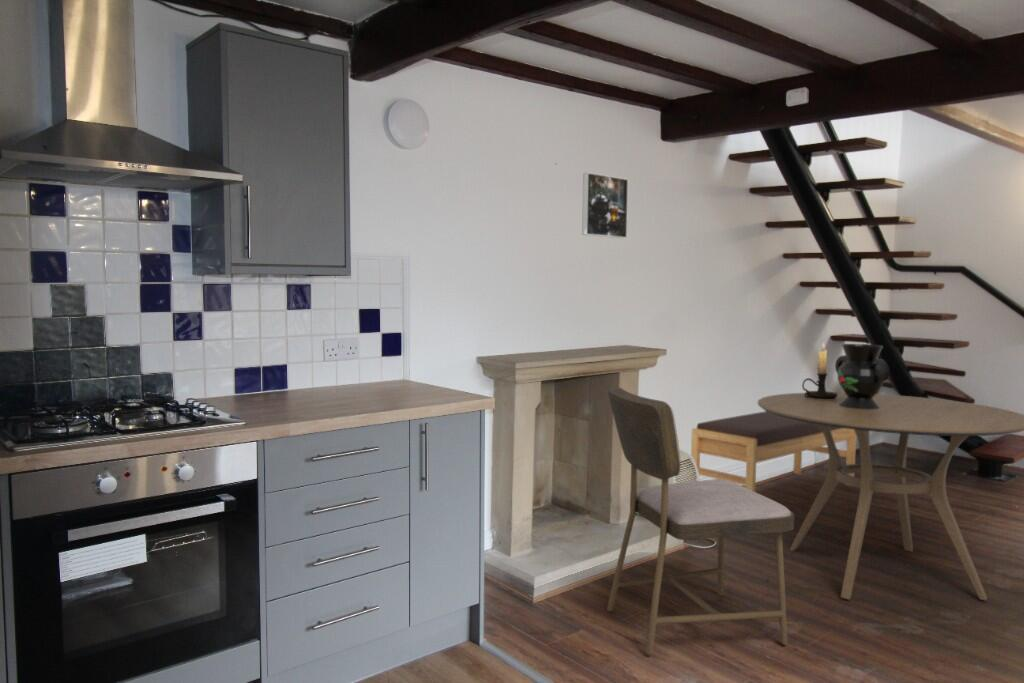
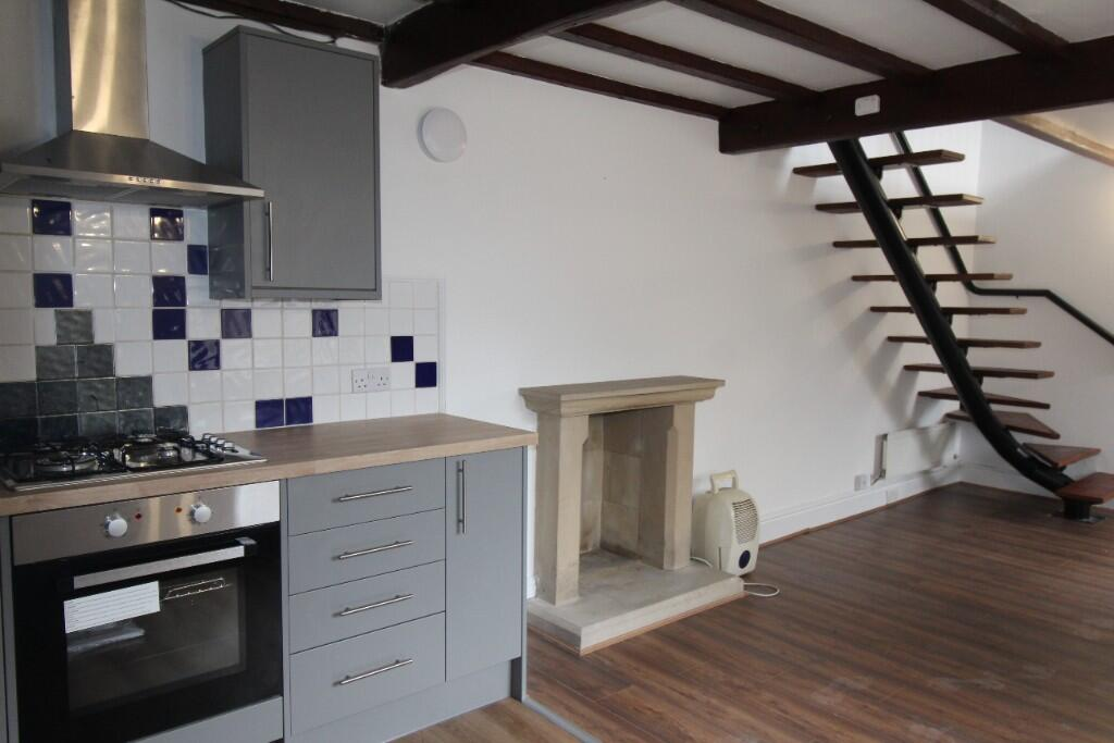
- dining chair (694, 509)
- bench (777, 456)
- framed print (605, 206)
- candle holder (818, 369)
- dining table (882, 490)
- decorative vase (860, 375)
